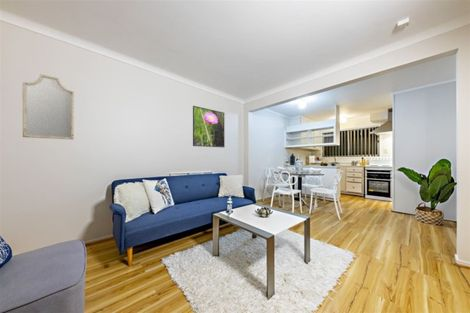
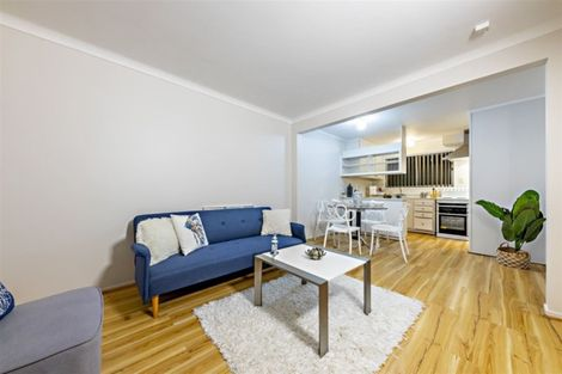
- home mirror (49, 107)
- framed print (209, 128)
